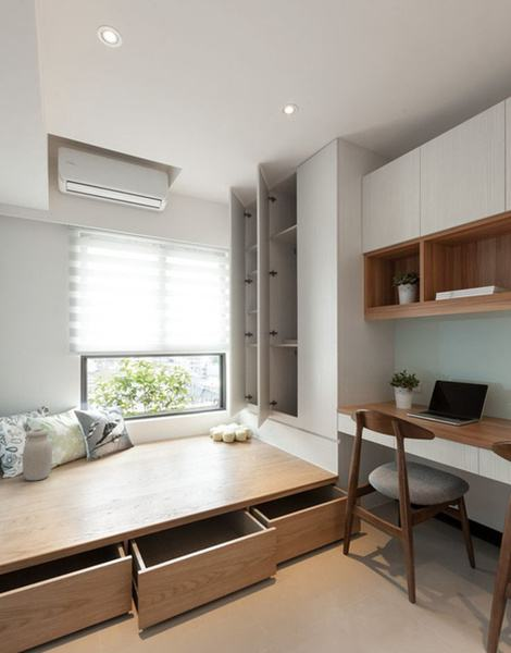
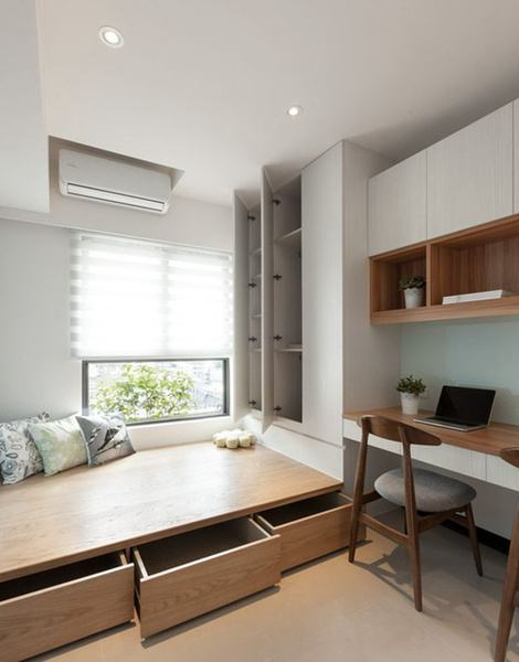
- jar (37, 454)
